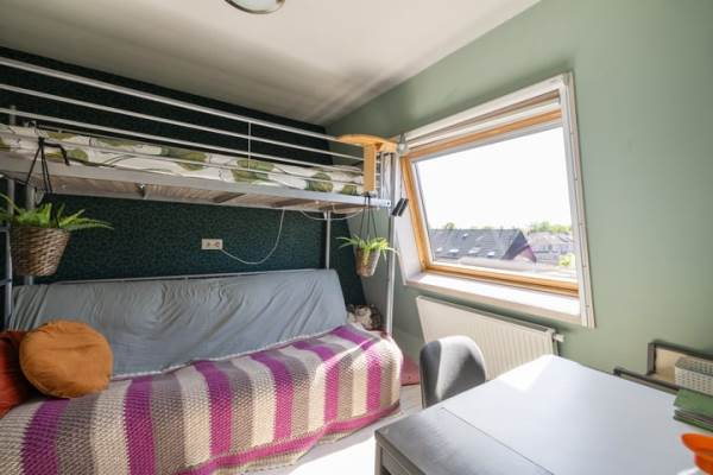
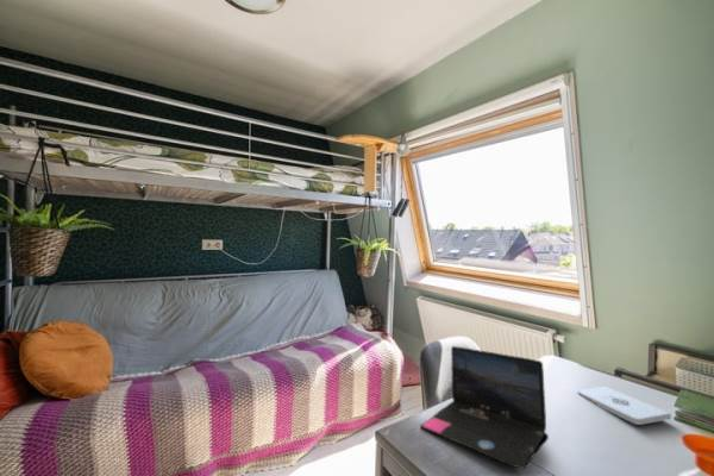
+ notepad (619, 403)
+ laptop (480, 396)
